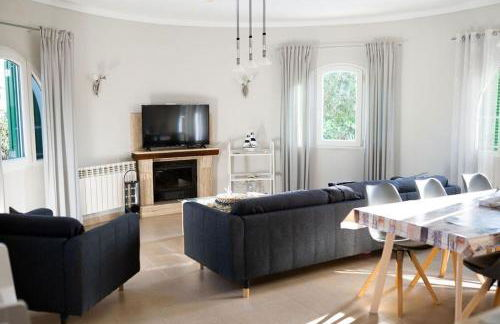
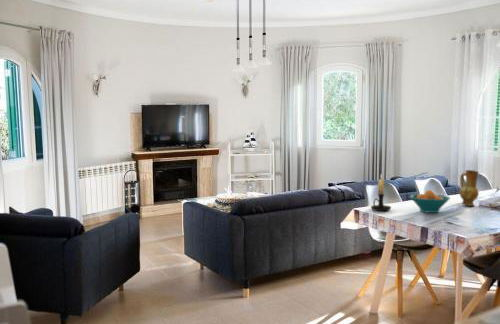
+ candle holder (379, 191)
+ fruit bowl (429, 200)
+ ceramic jug (467, 187)
